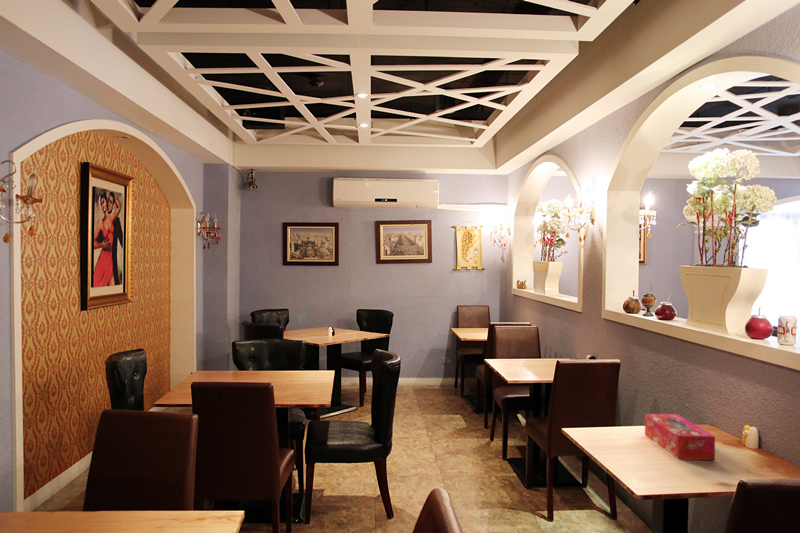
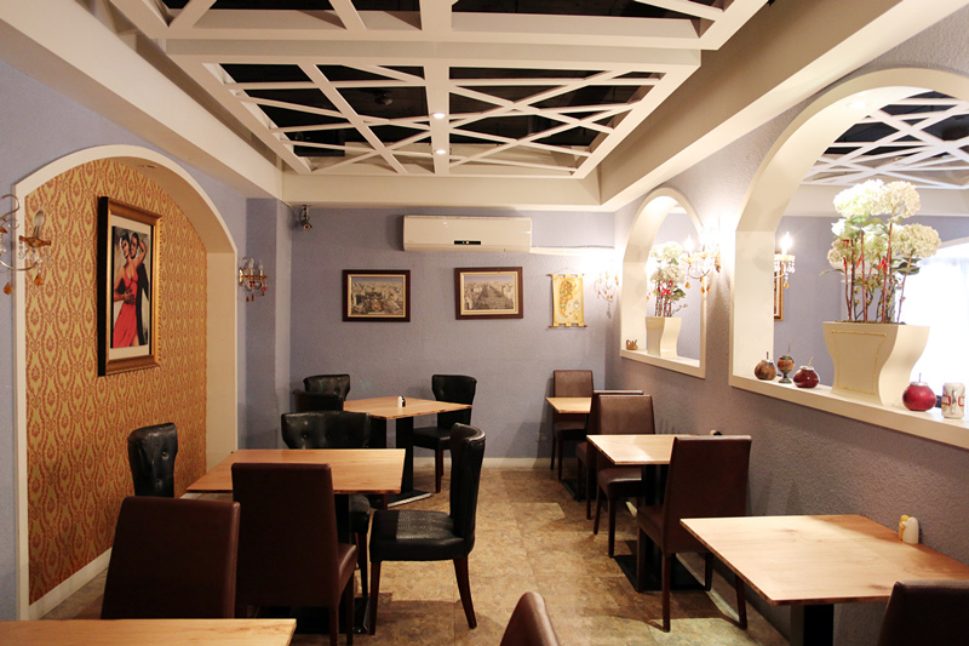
- tissue box (677, 435)
